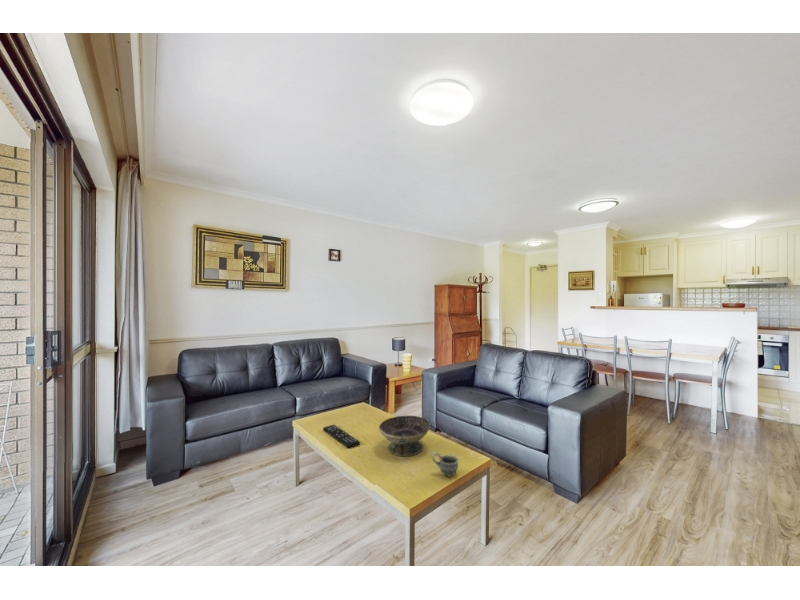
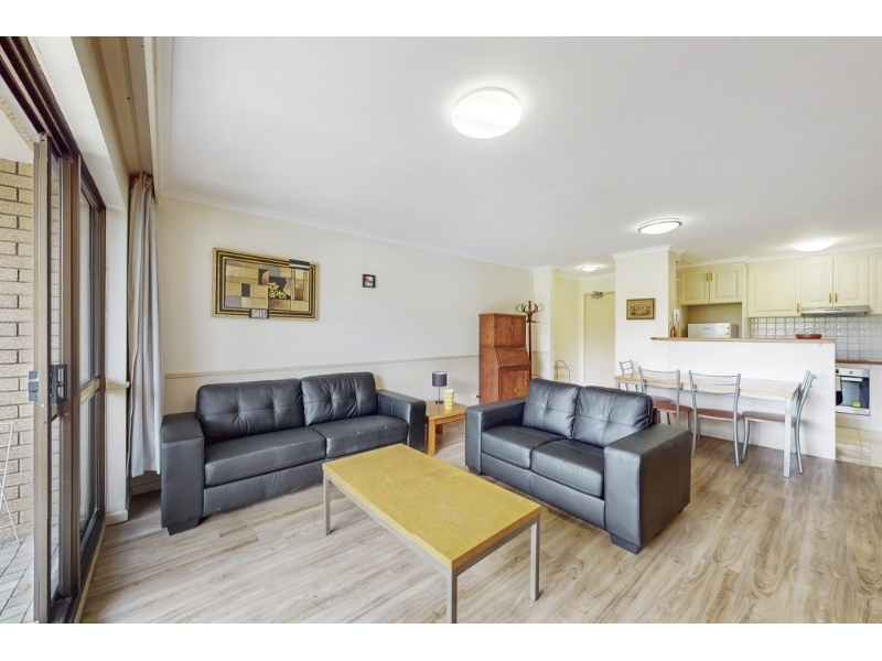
- remote control (340, 435)
- decorative bowl (404, 436)
- cup (446, 463)
